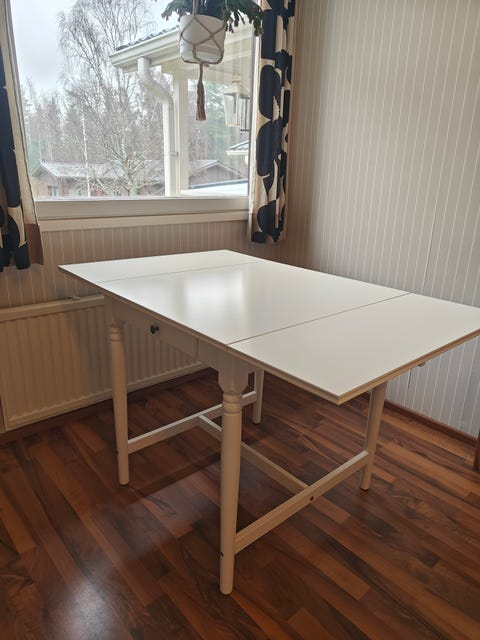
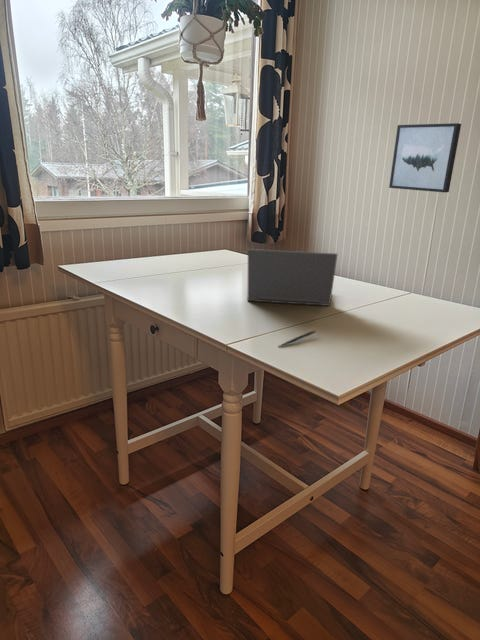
+ wall art (422, 158)
+ pen (296, 338)
+ laptop computer (290, 271)
